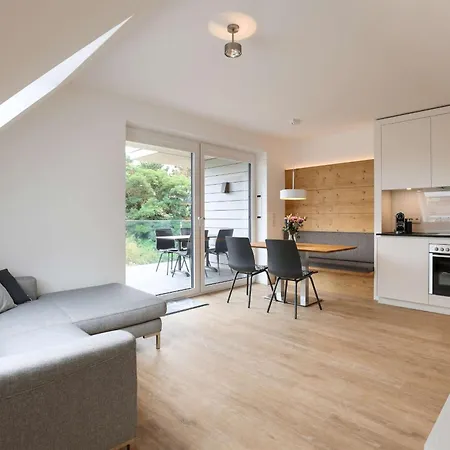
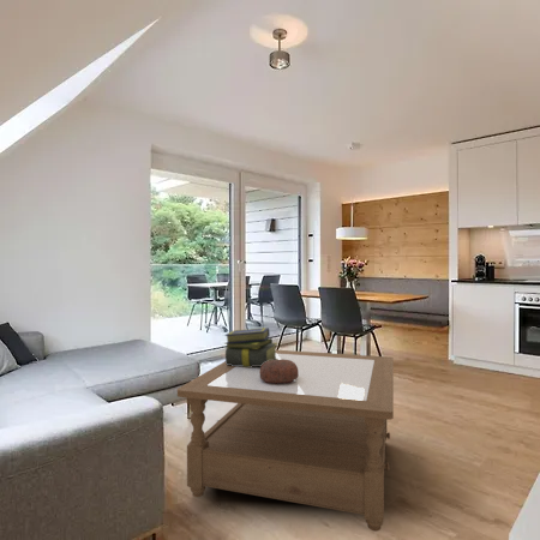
+ stack of books (250, 346)
+ coffee table (300, 418)
+ decorative bowl (278, 370)
